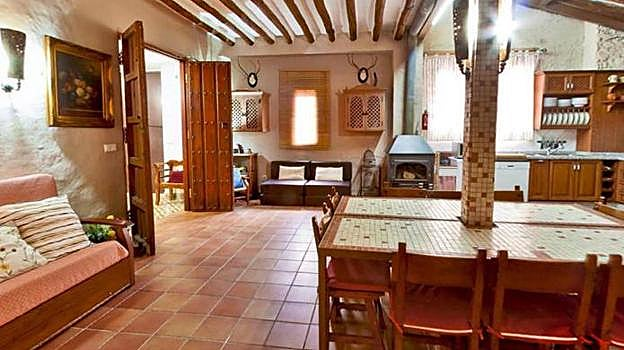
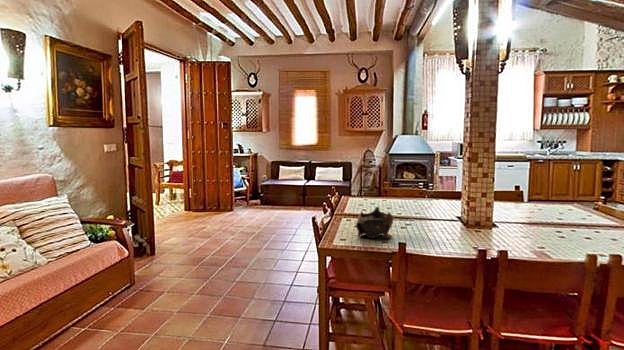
+ decorative bowl (374, 223)
